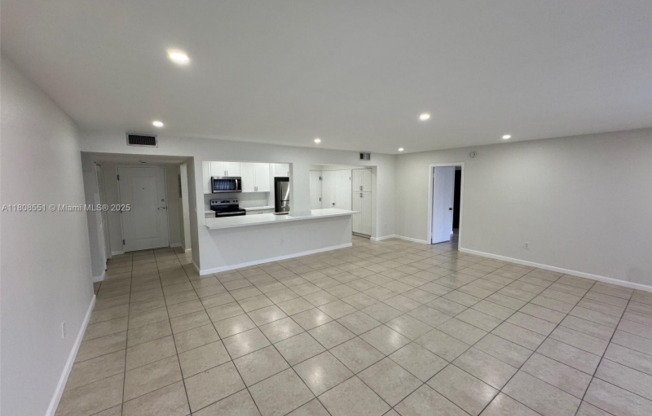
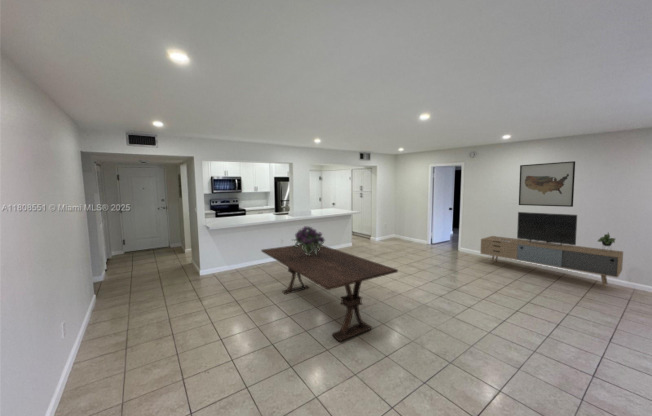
+ dining table (319, 283)
+ media console (543, 243)
+ bouquet (308, 240)
+ wall art (545, 184)
